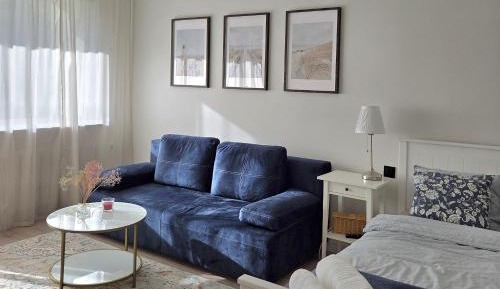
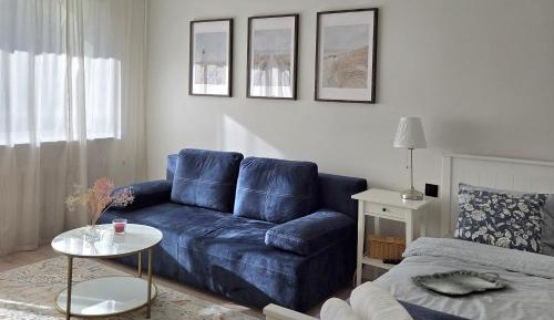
+ serving tray (458, 281)
